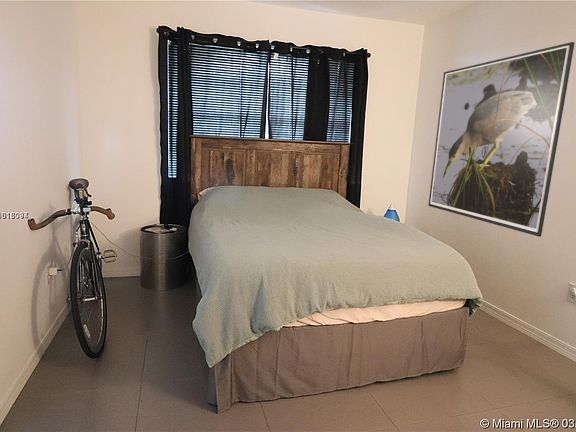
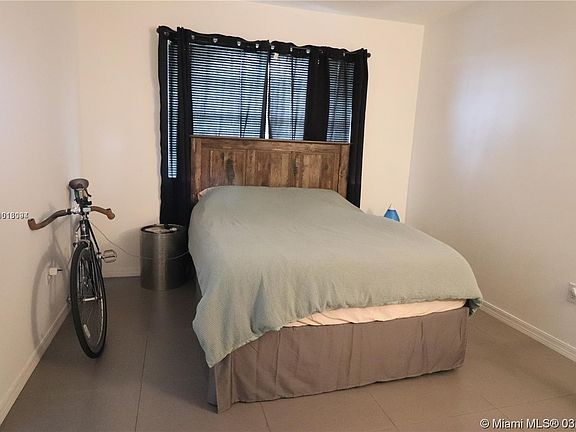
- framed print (485, 142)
